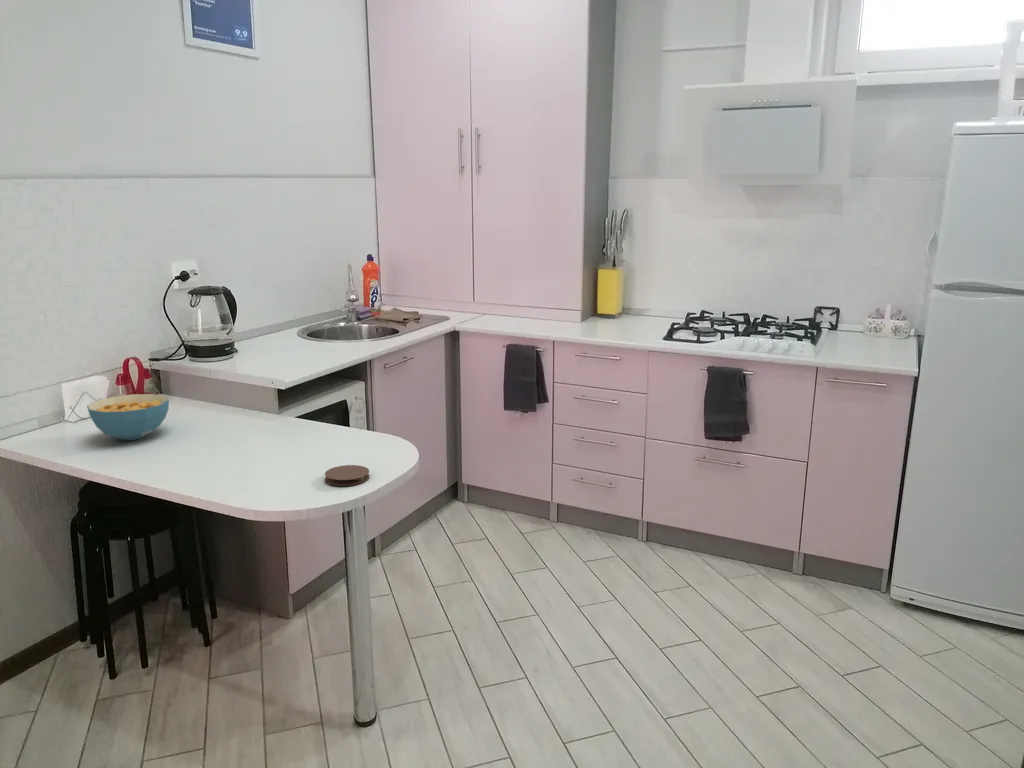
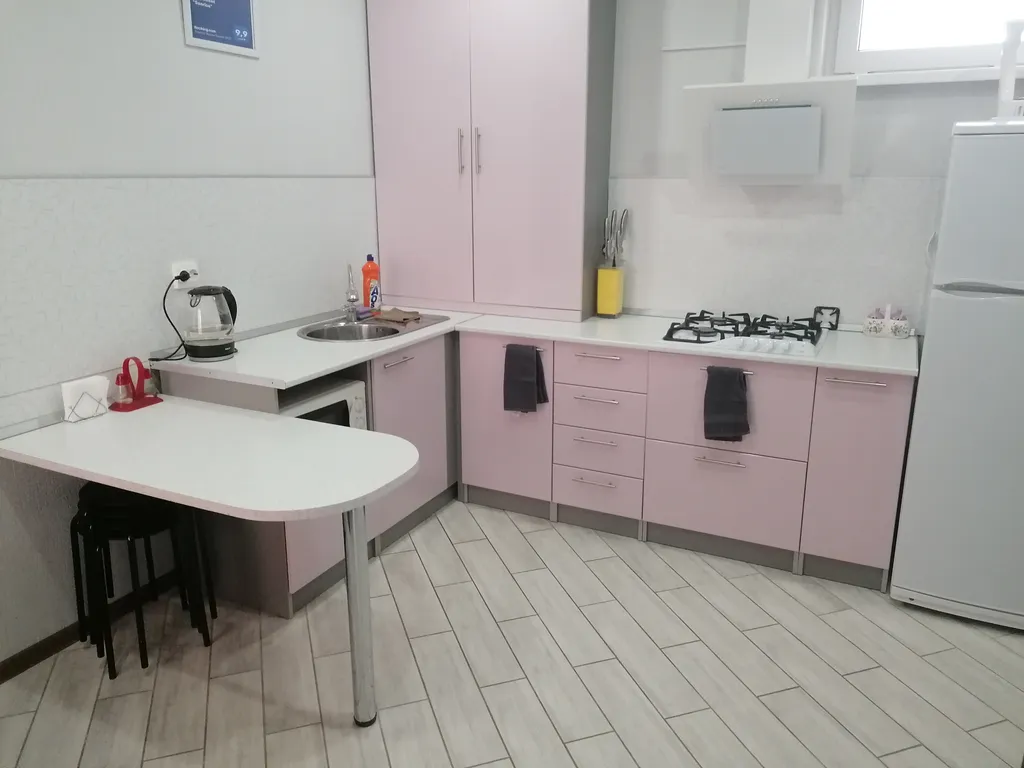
- coaster (347, 475)
- cereal bowl (130, 419)
